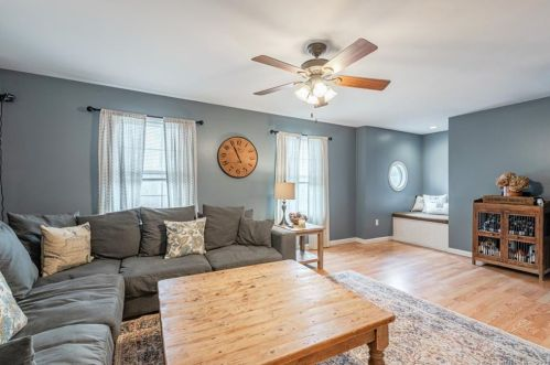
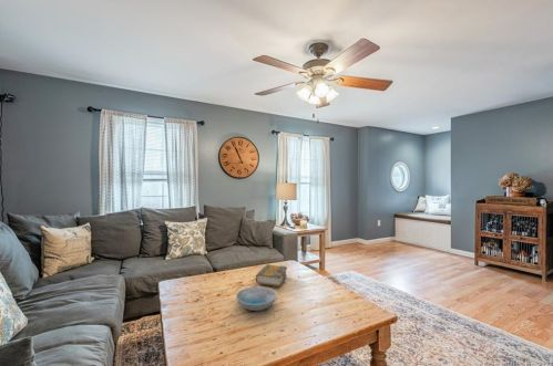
+ book (272, 274)
+ dish (256, 300)
